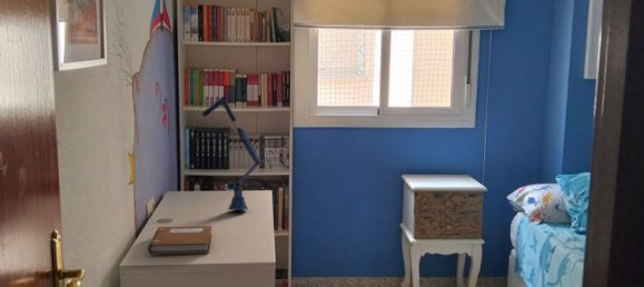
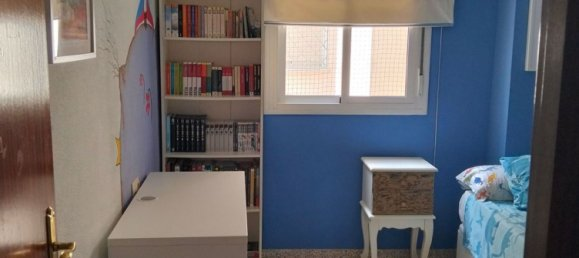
- notebook (181, 238)
- desk lamp (245, 146)
